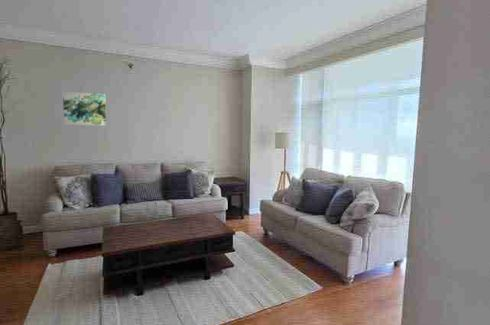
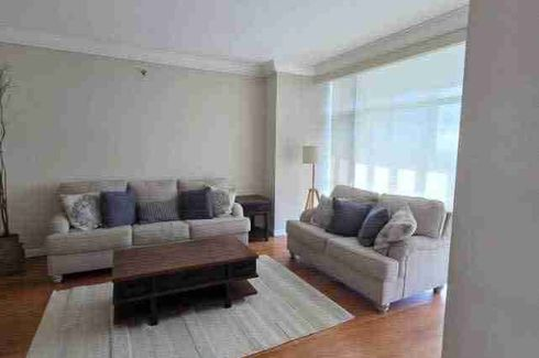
- wall art (85, 109)
